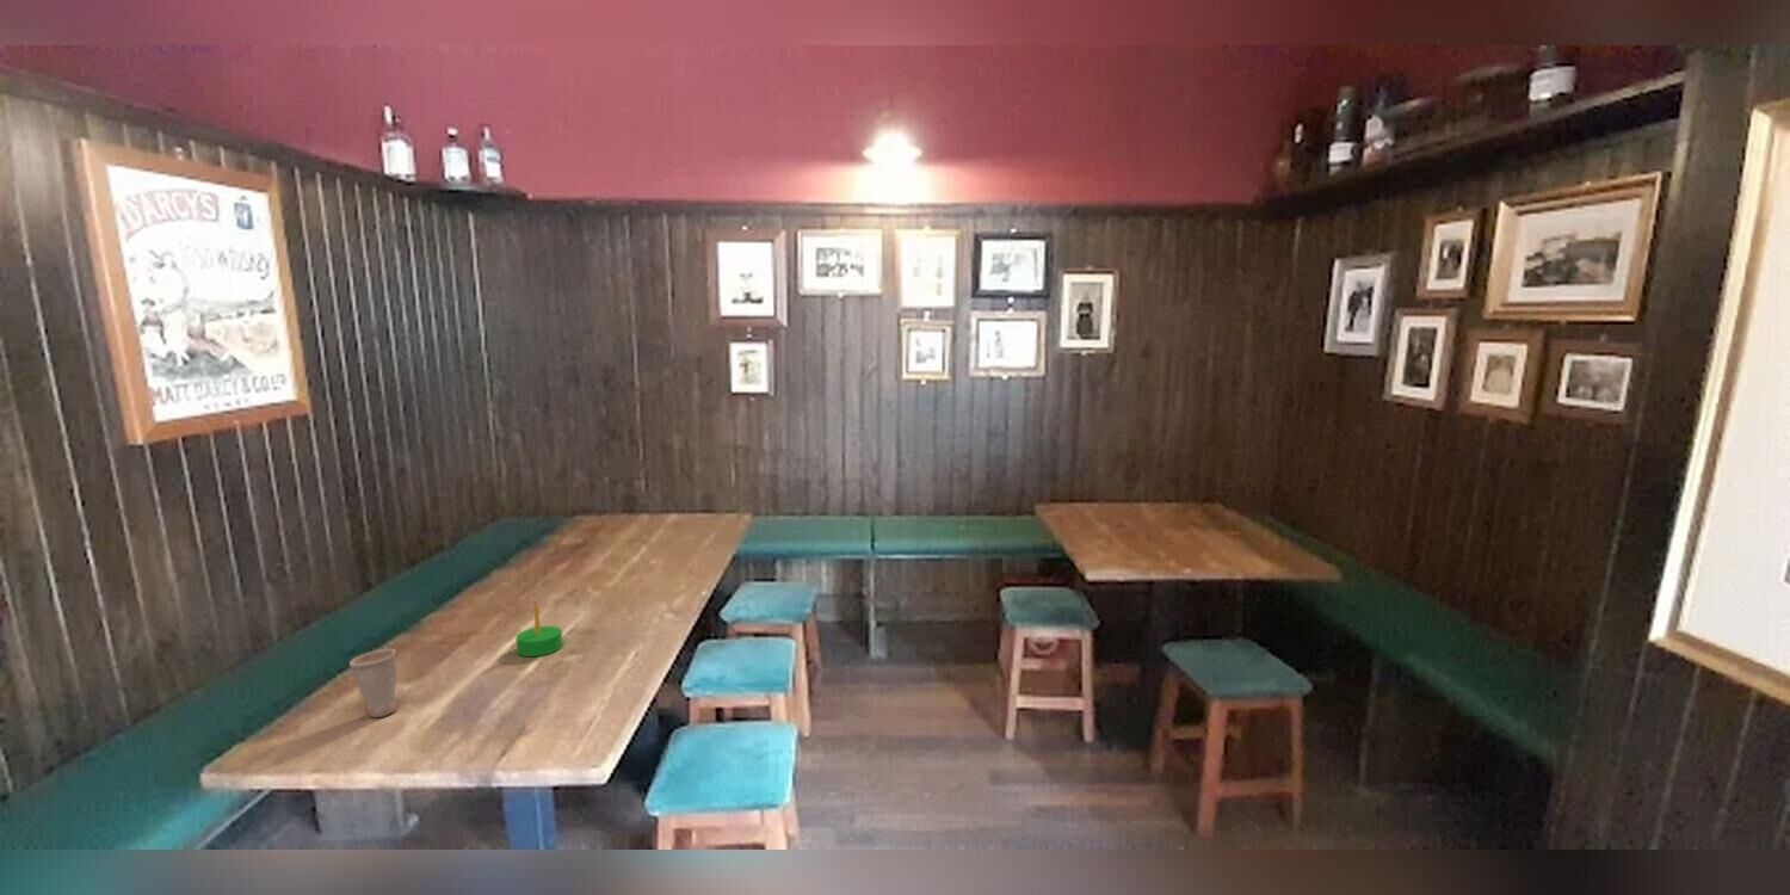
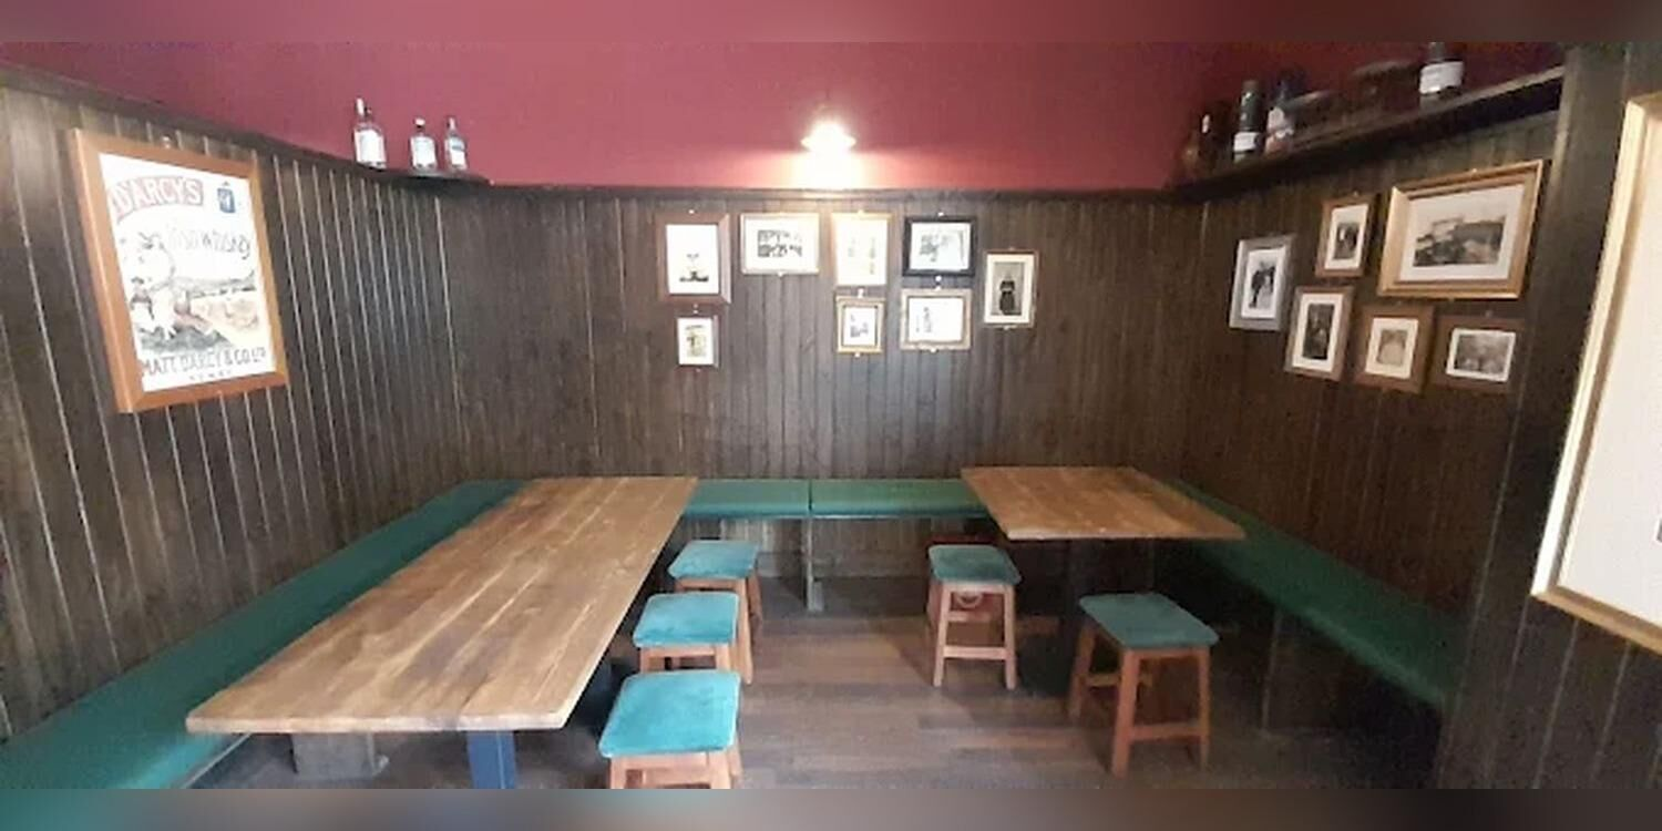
- cup (375, 683)
- candle (538, 623)
